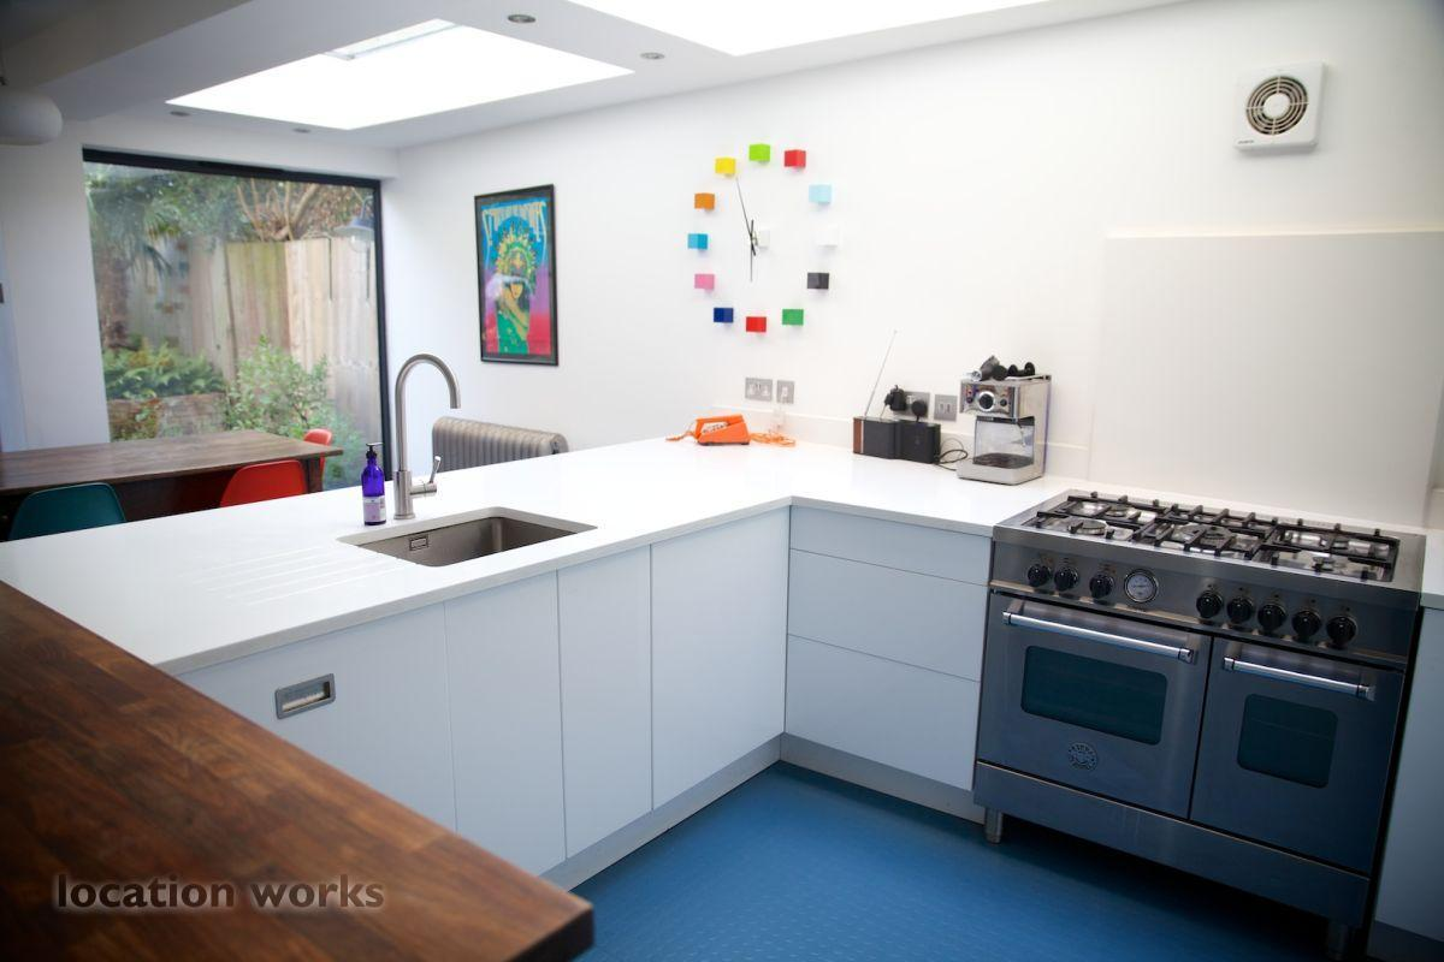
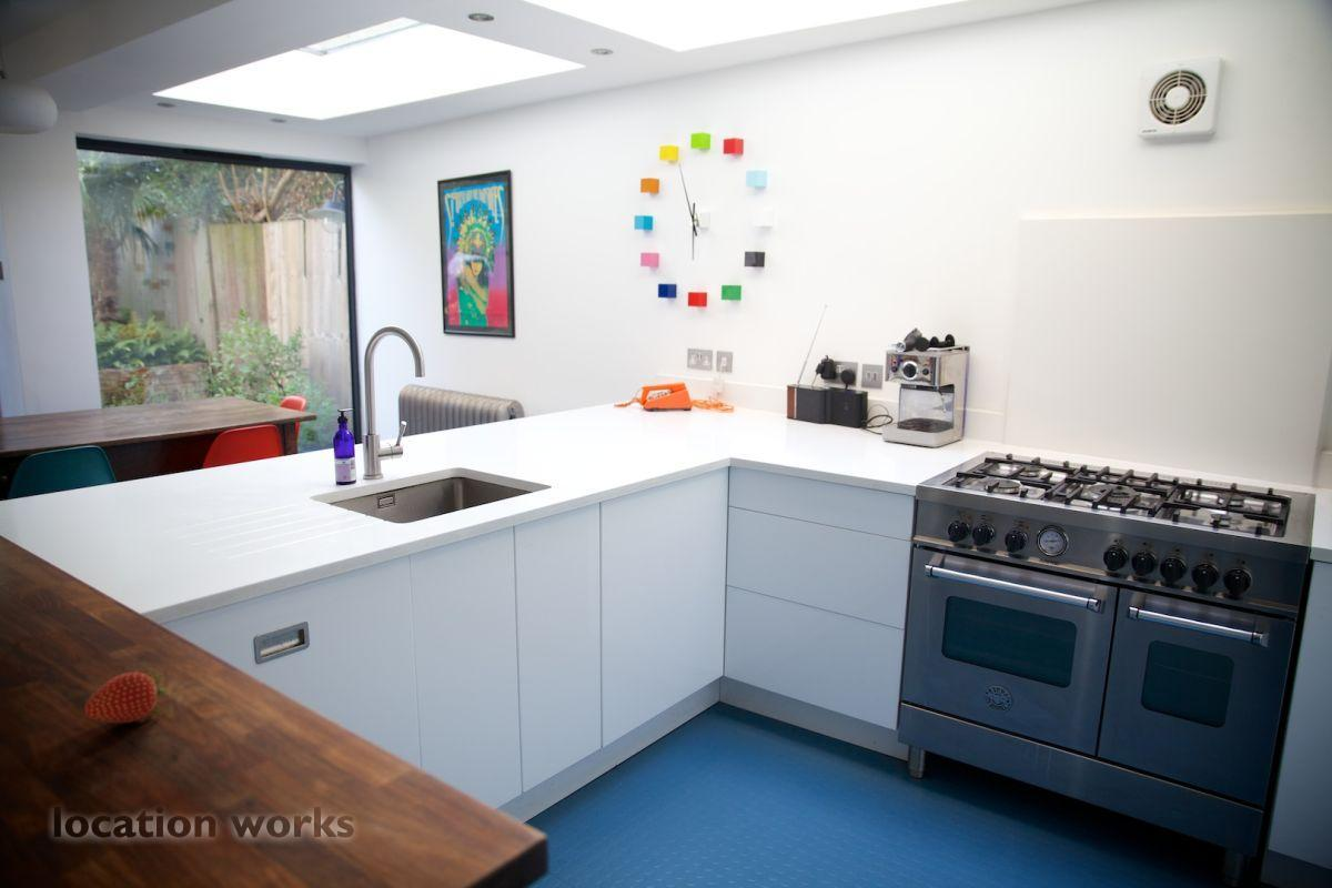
+ fruit (127, 697)
